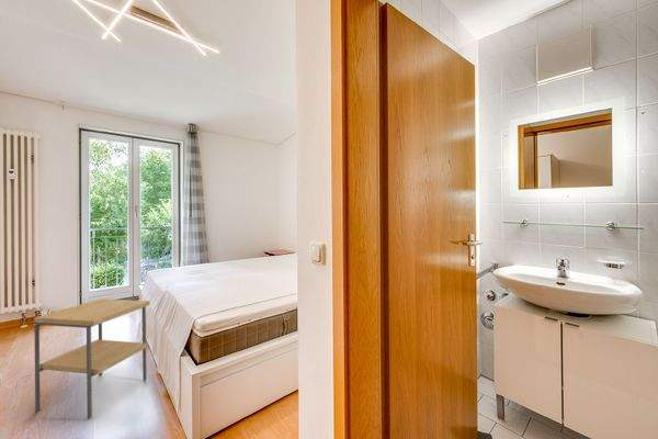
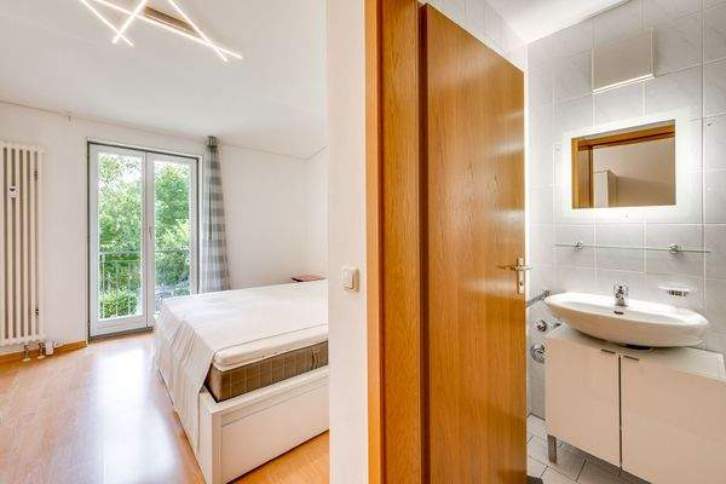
- side table (98, 351)
